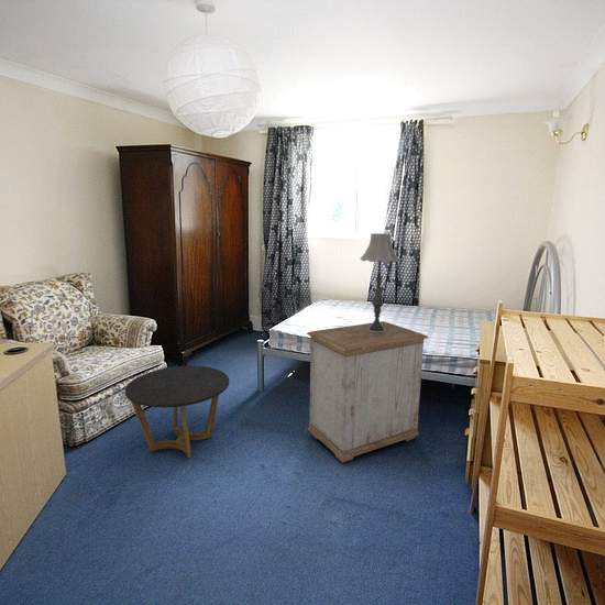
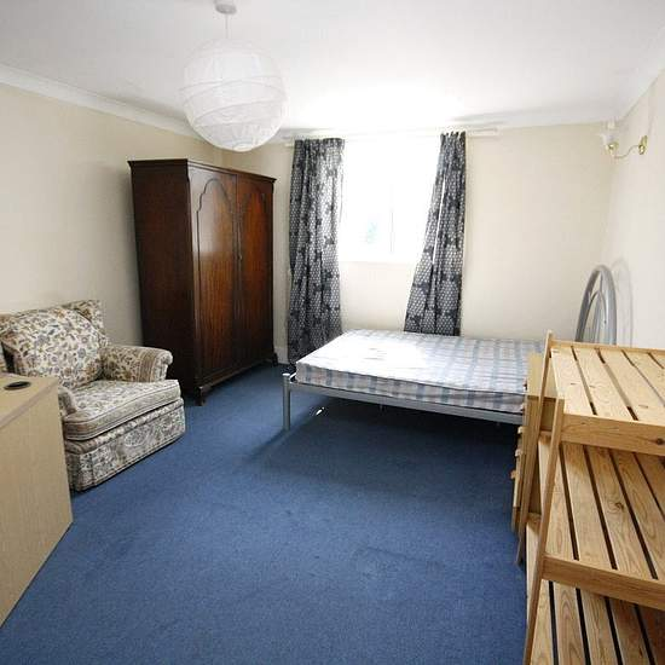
- nightstand (364, 385)
- table lamp (378, 283)
- side table (182, 414)
